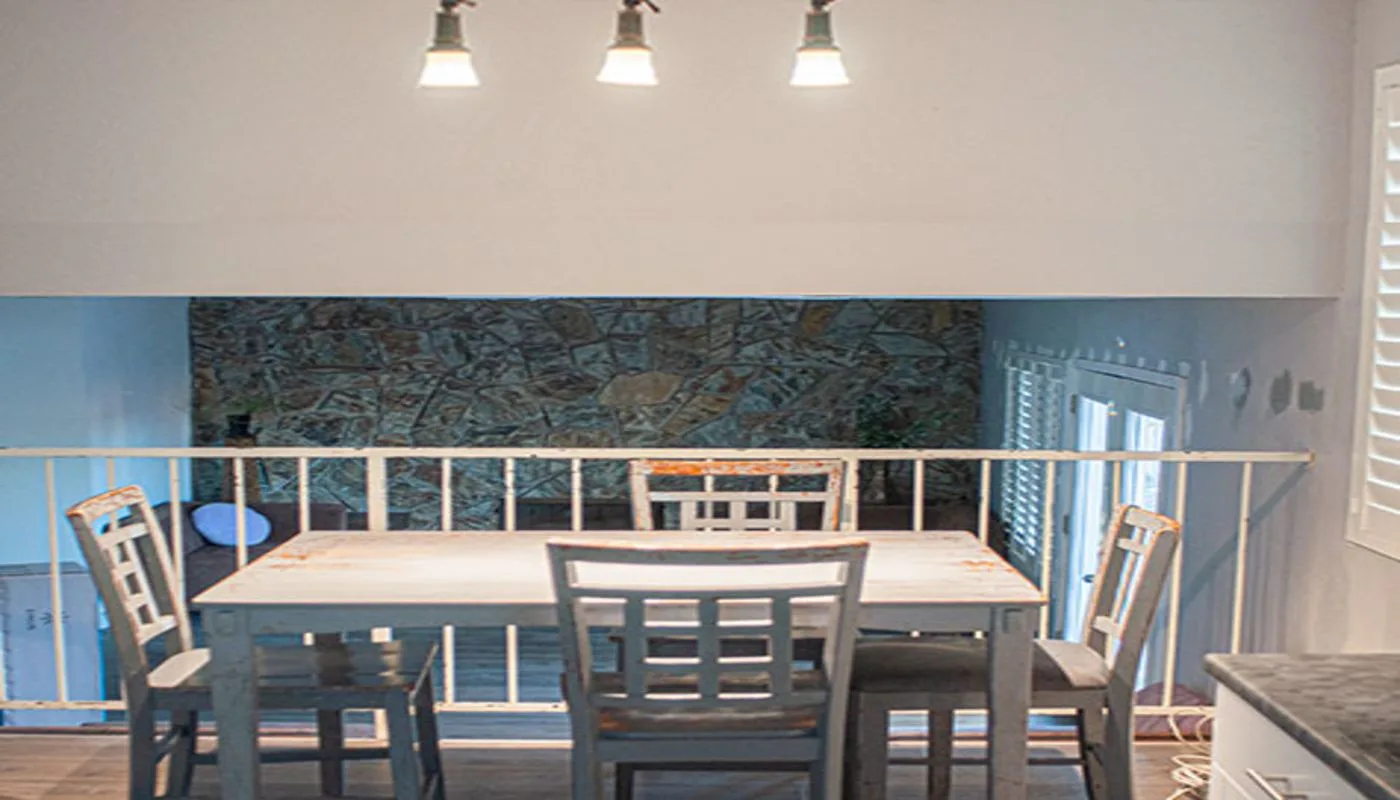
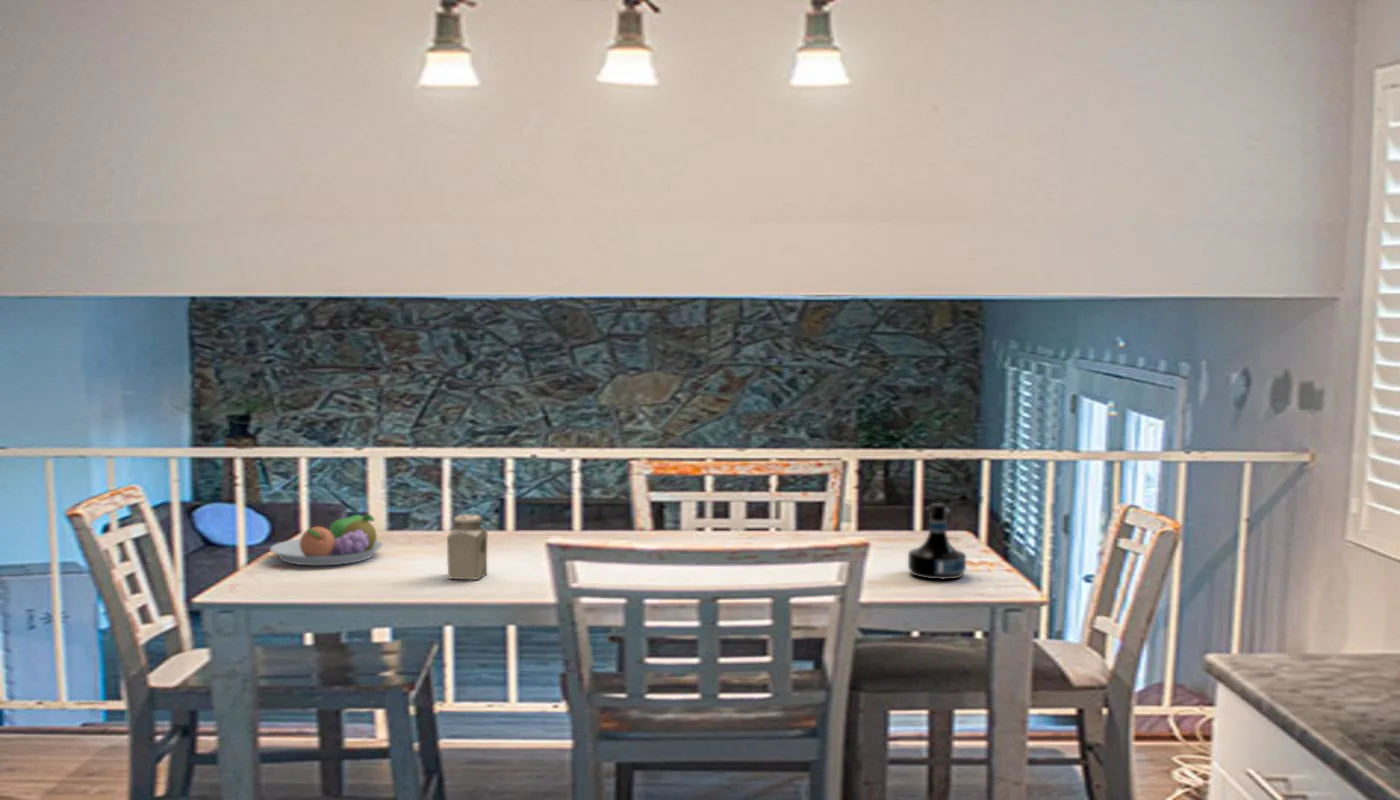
+ salt shaker (467, 545)
+ fruit bowl (331, 535)
+ tequila bottle (937, 539)
